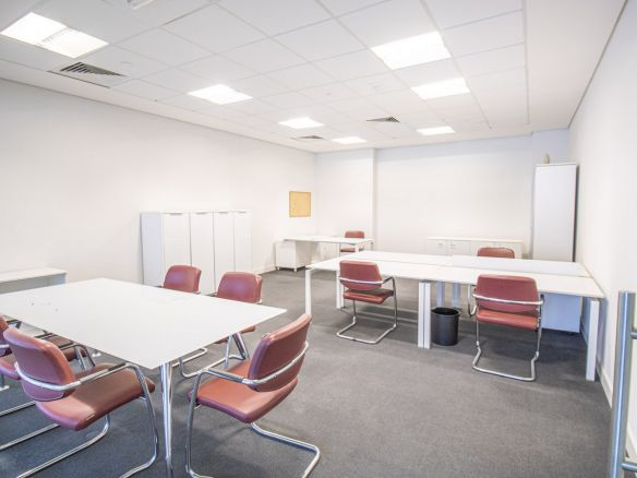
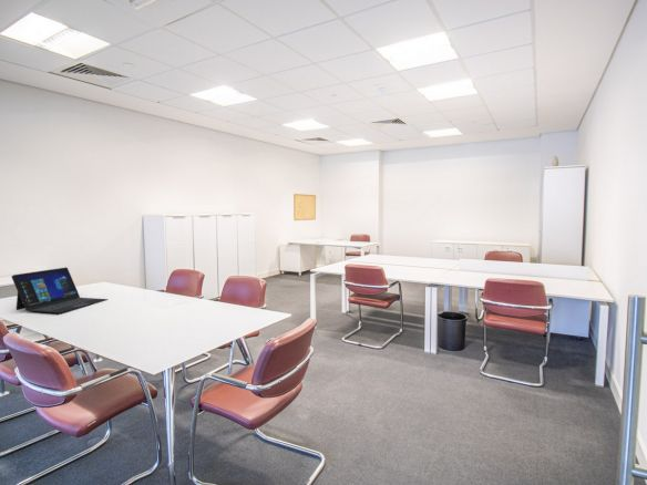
+ laptop (62, 288)
